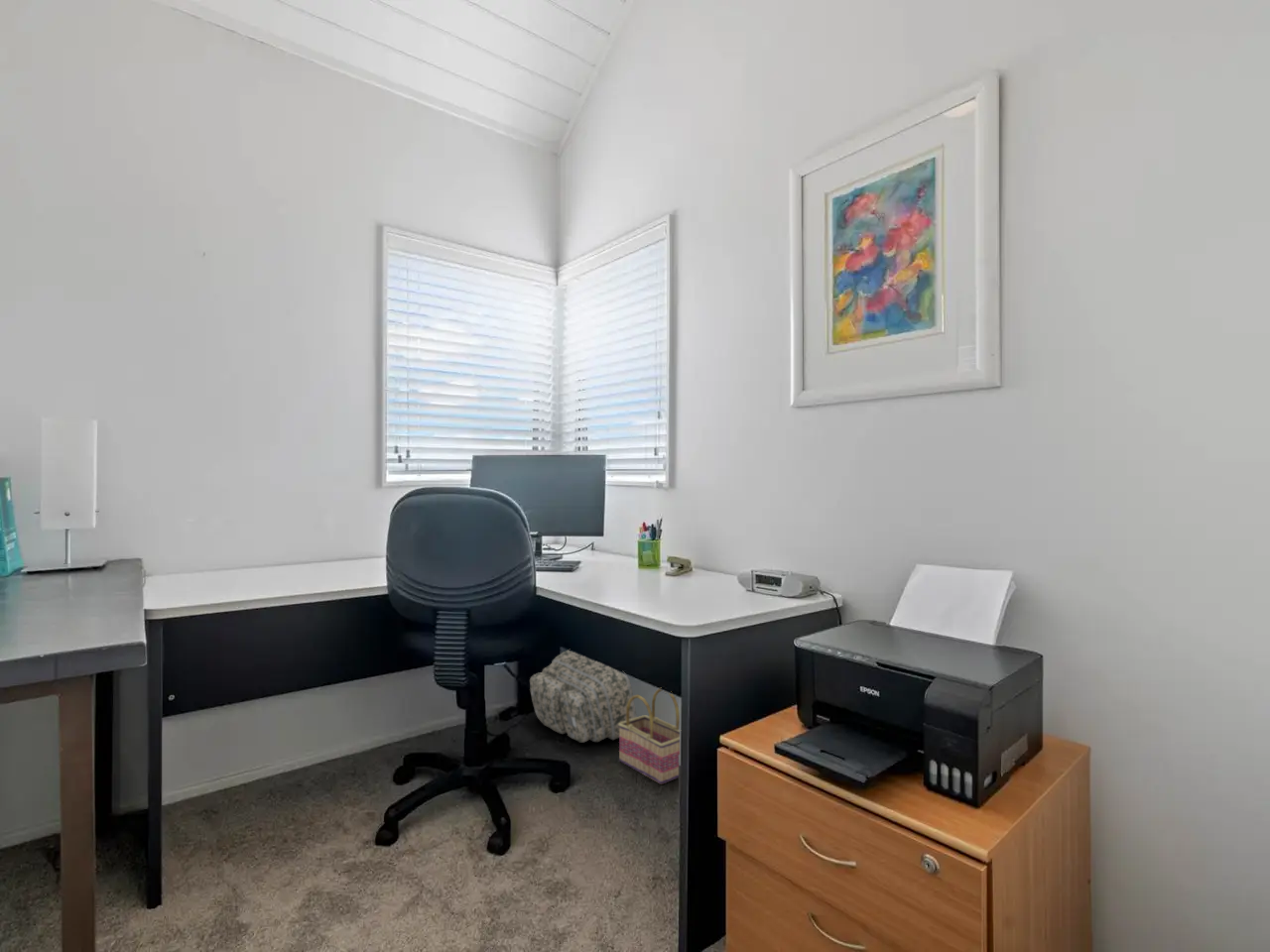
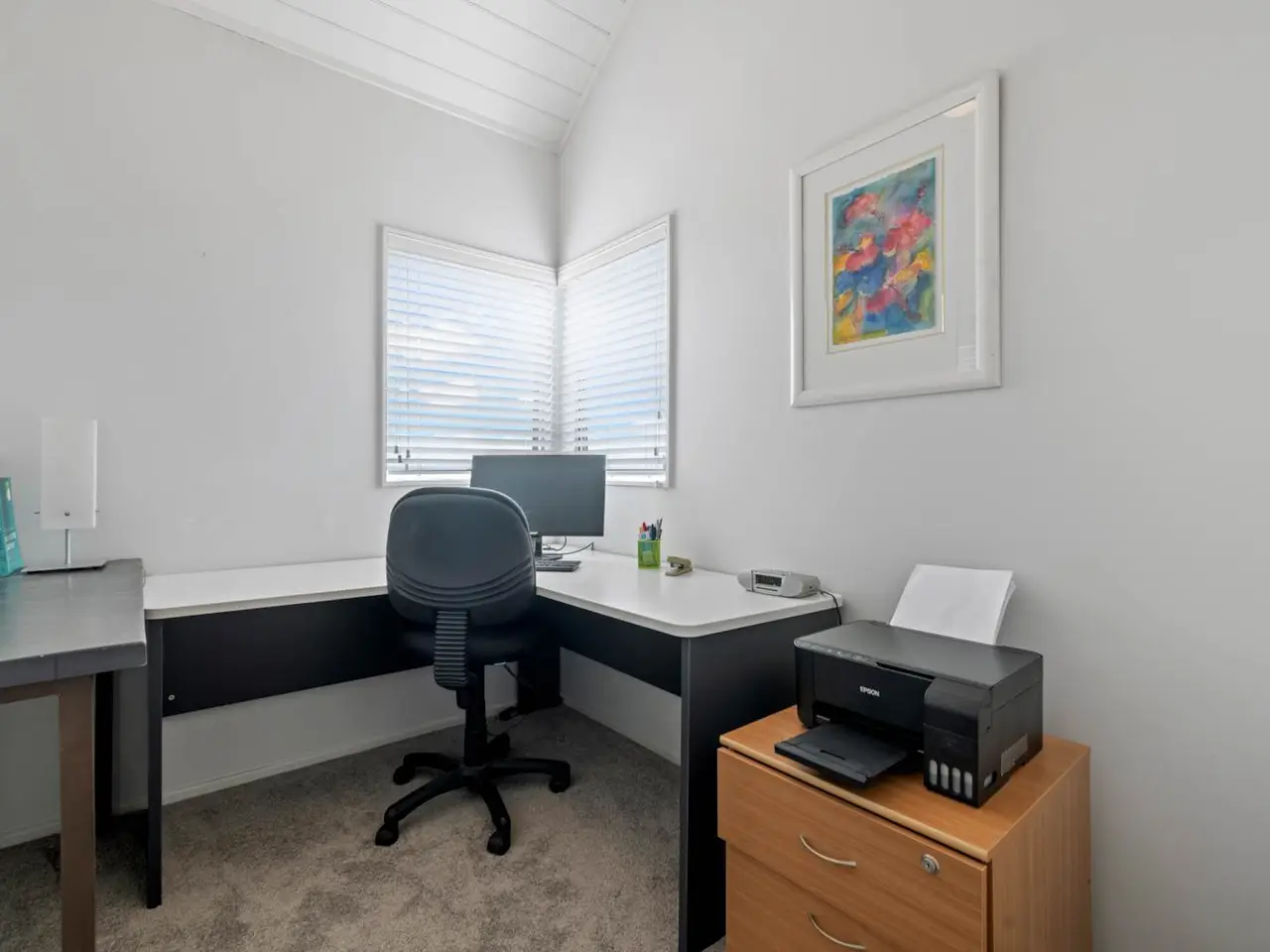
- basket (653, 729)
- backpack (580, 694)
